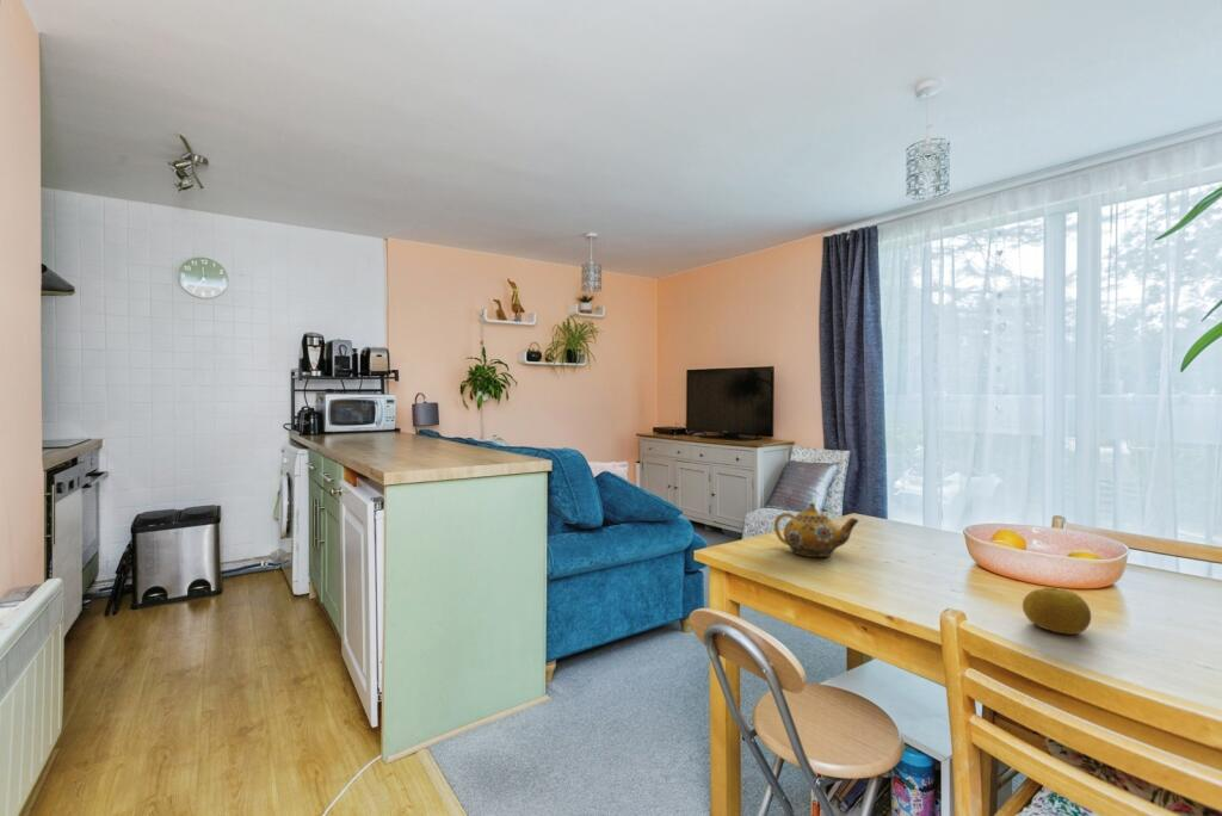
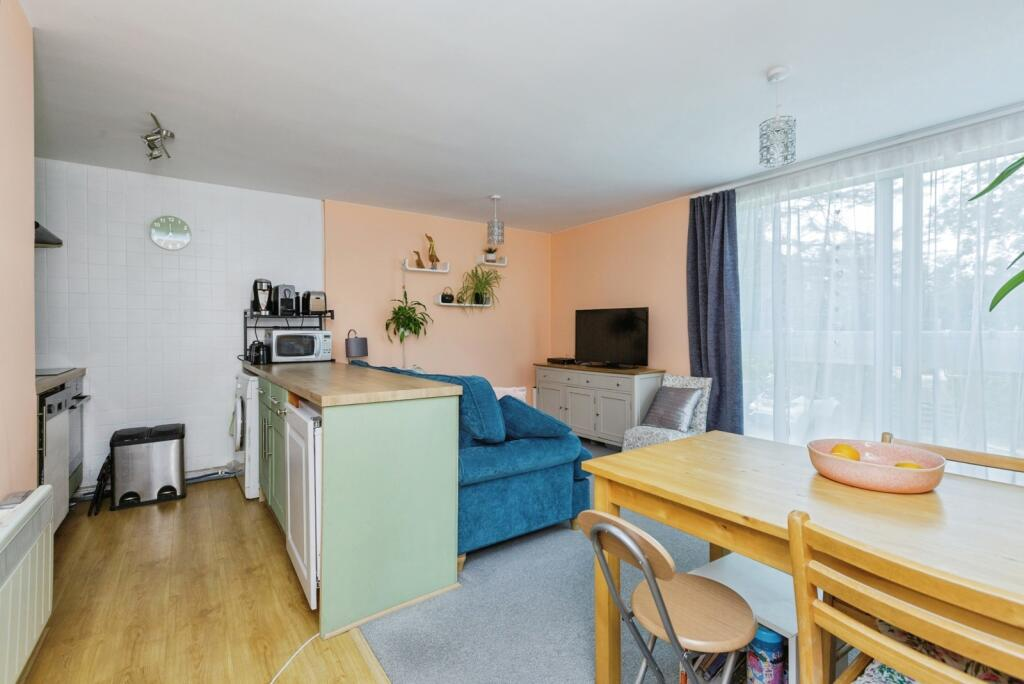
- fruit (1055, 608)
- teapot (813, 527)
